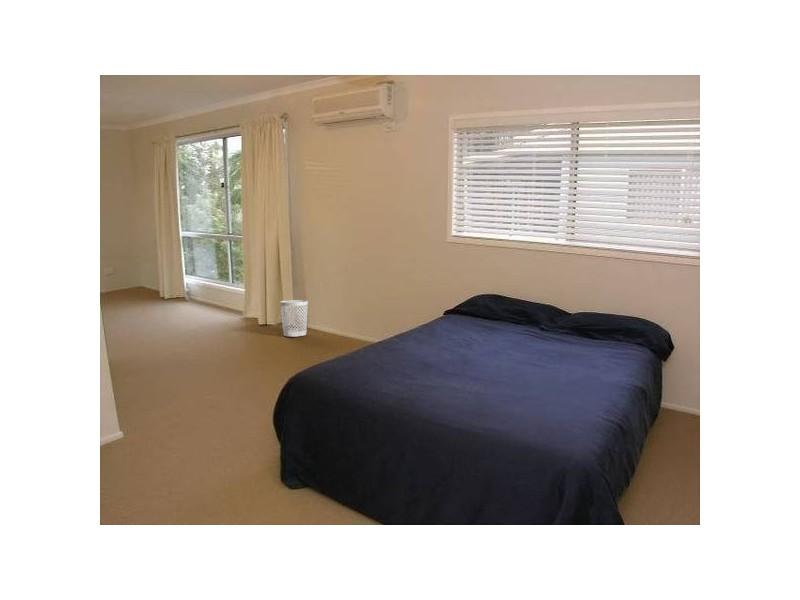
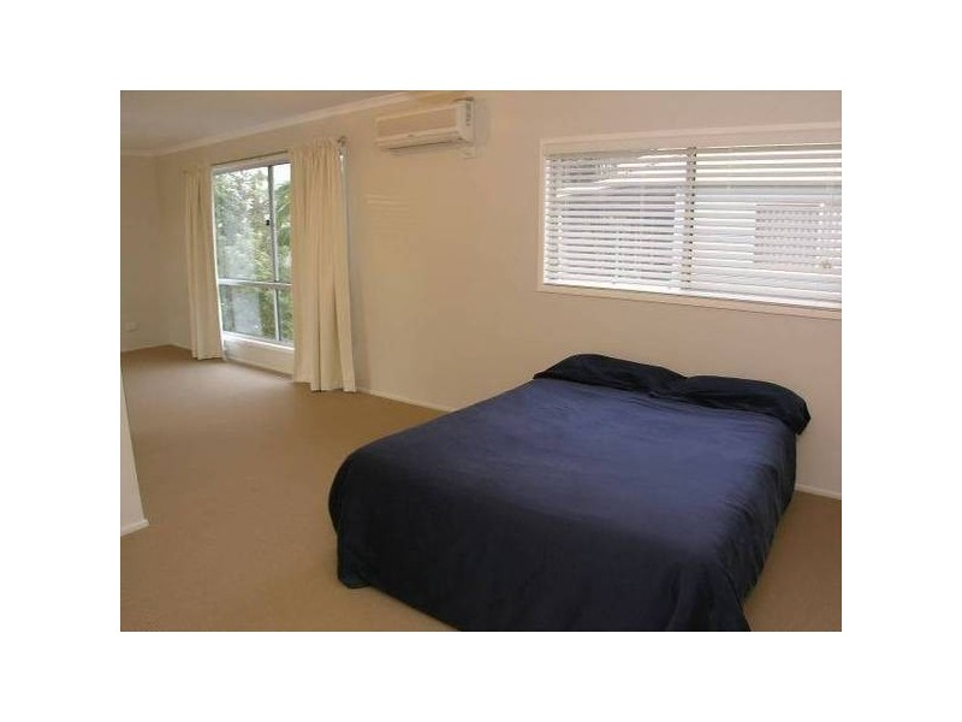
- wastebasket (294, 317)
